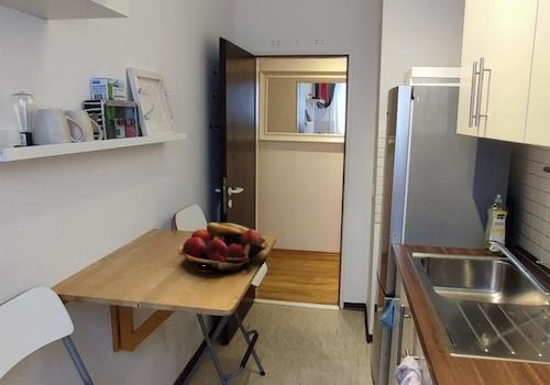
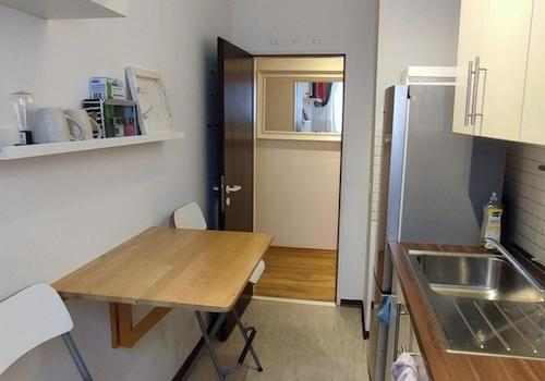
- fruit basket (222, 243)
